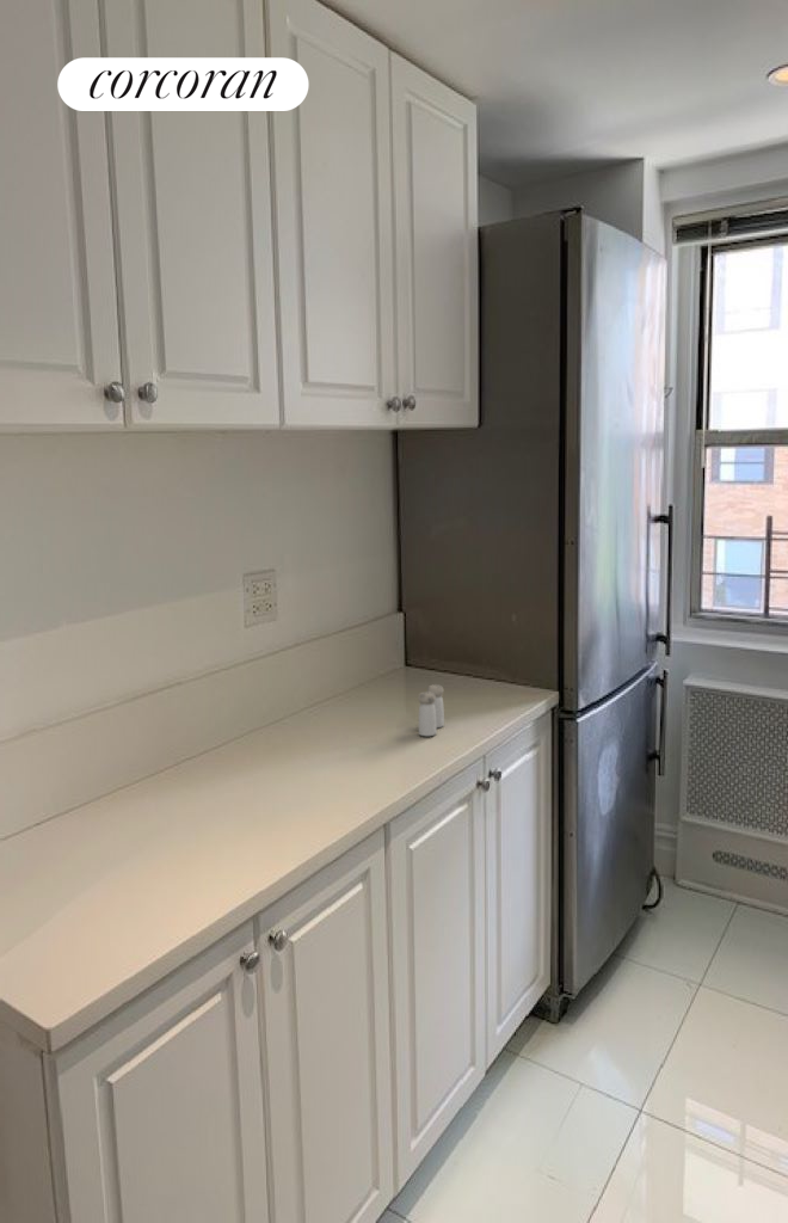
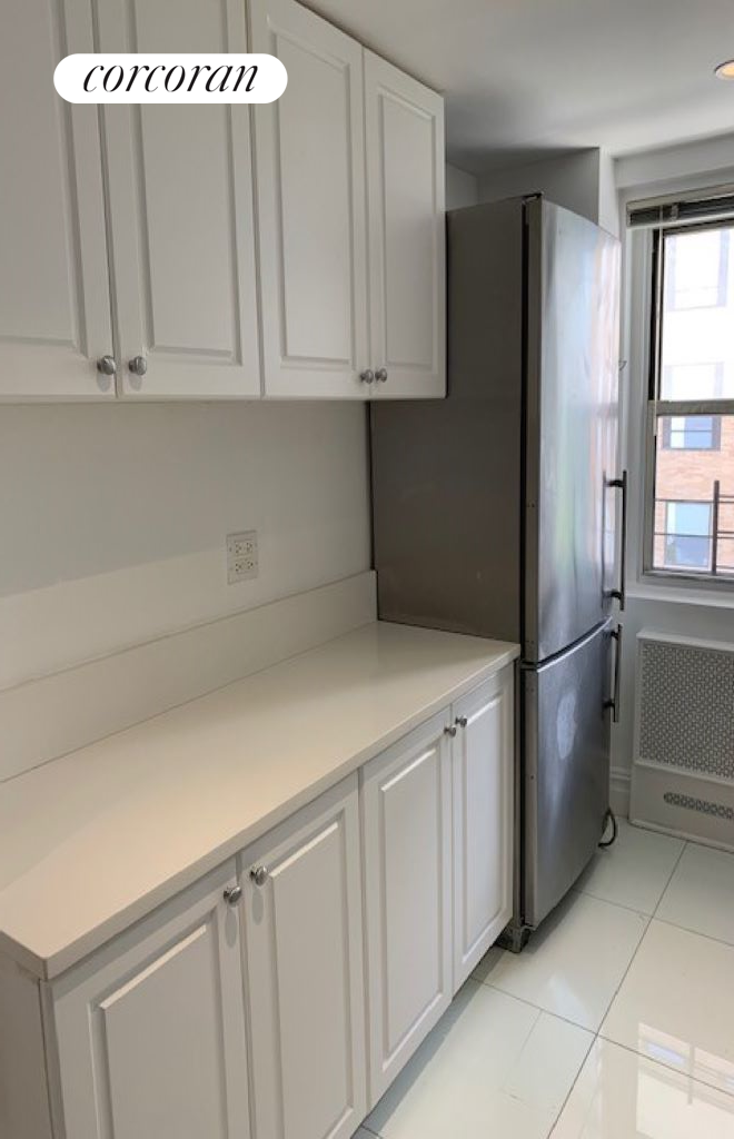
- salt and pepper shaker (431, 708)
